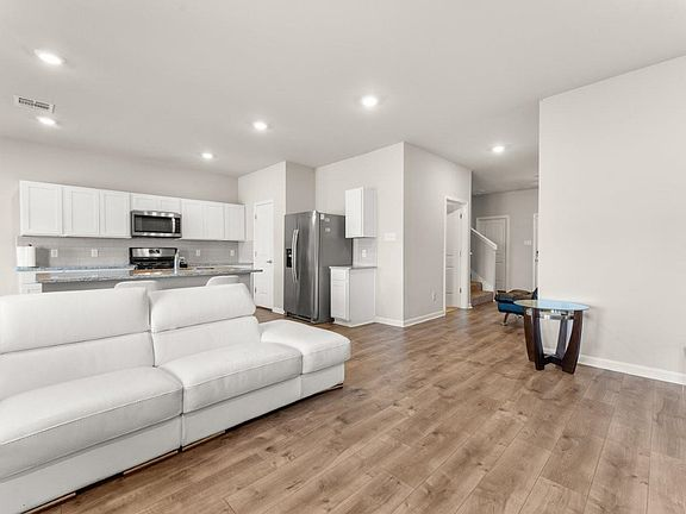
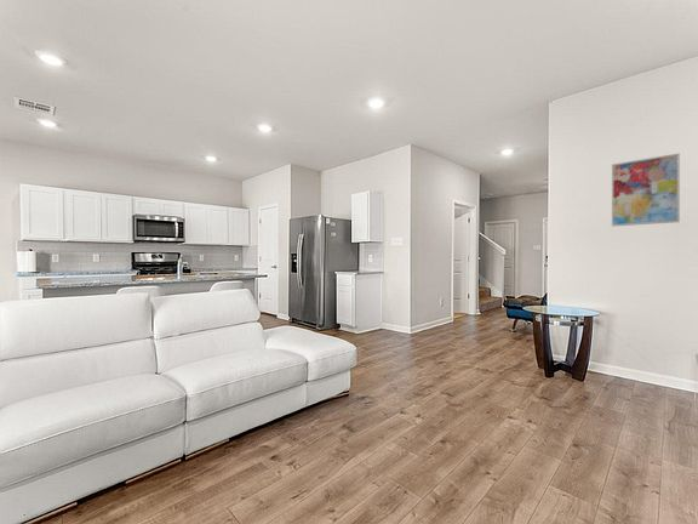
+ wall art (643, 192)
